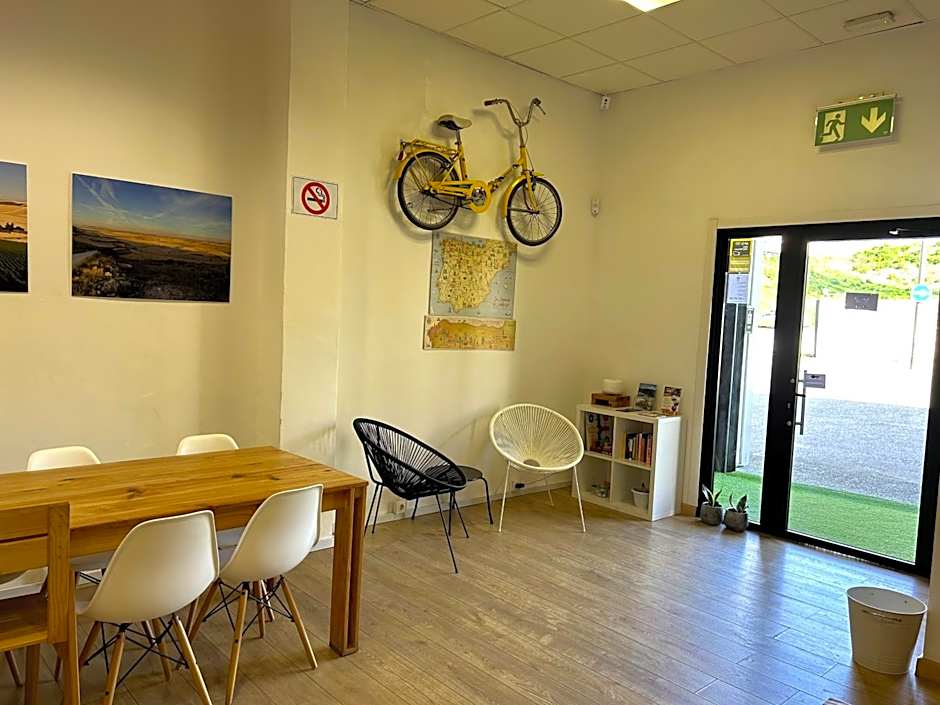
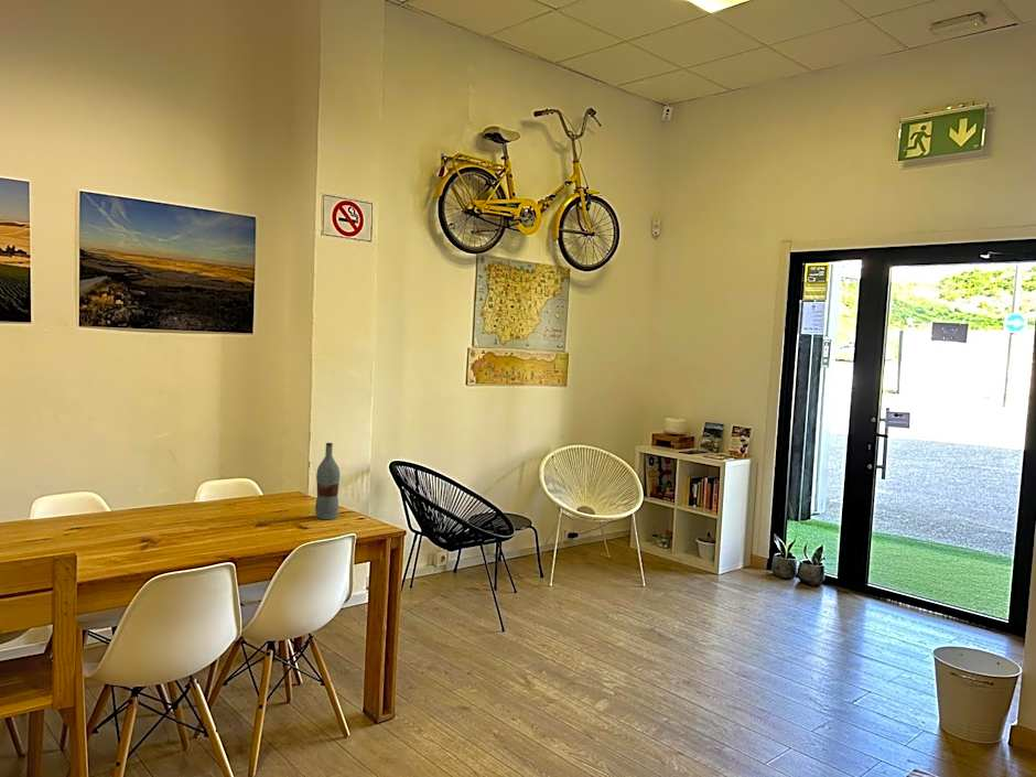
+ bottle (327, 479)
